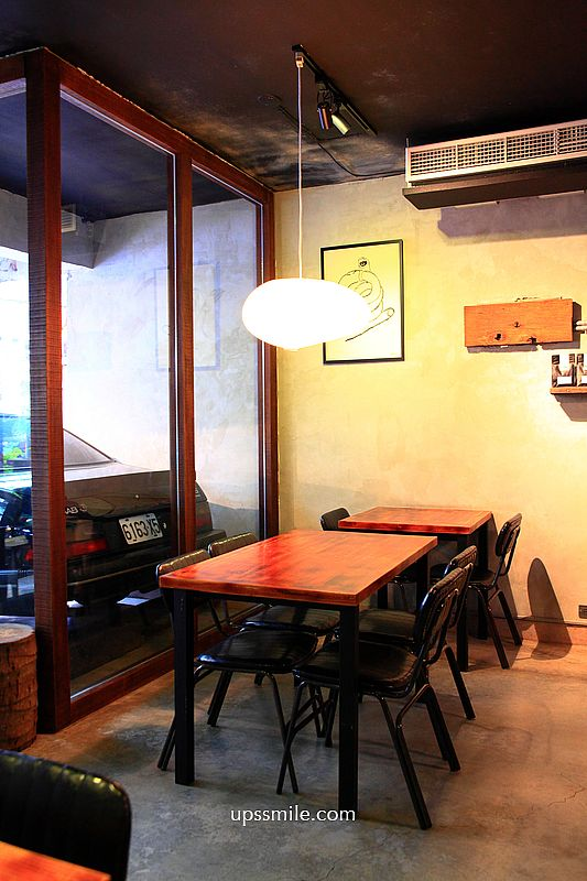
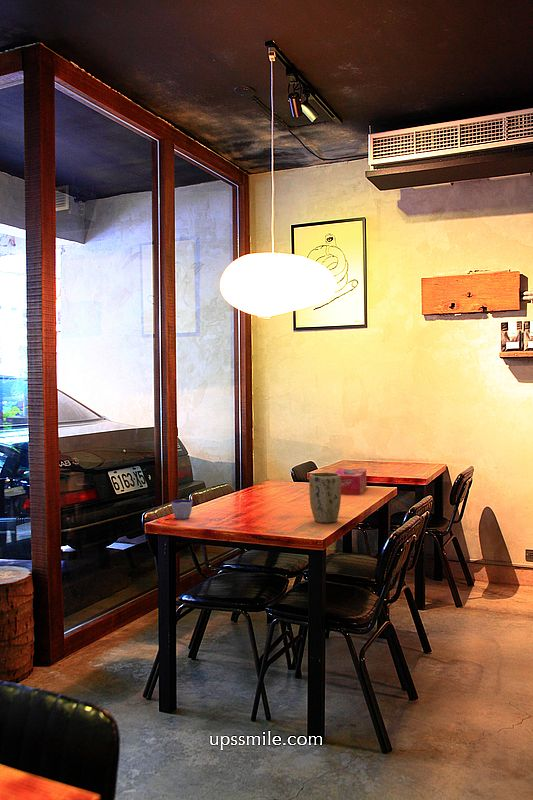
+ tissue box (349, 481)
+ cup (183, 508)
+ plant pot (325, 497)
